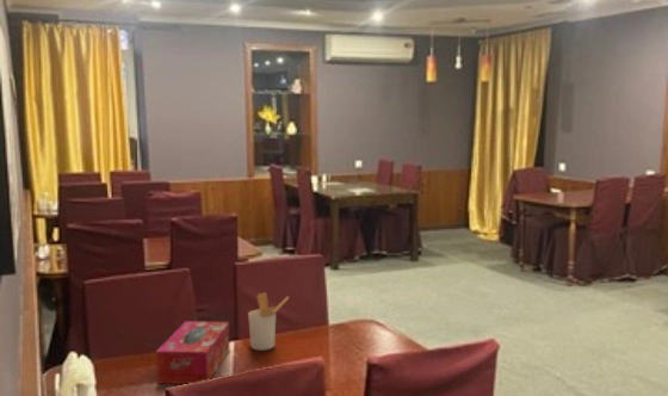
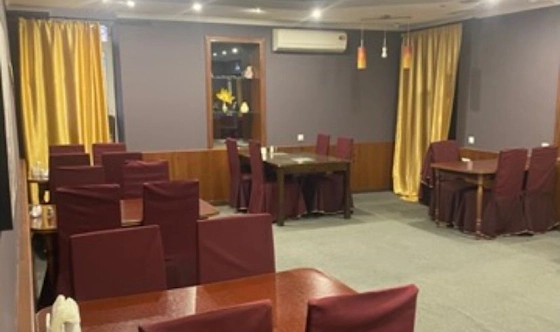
- tissue box (196, 349)
- utensil holder (270, 321)
